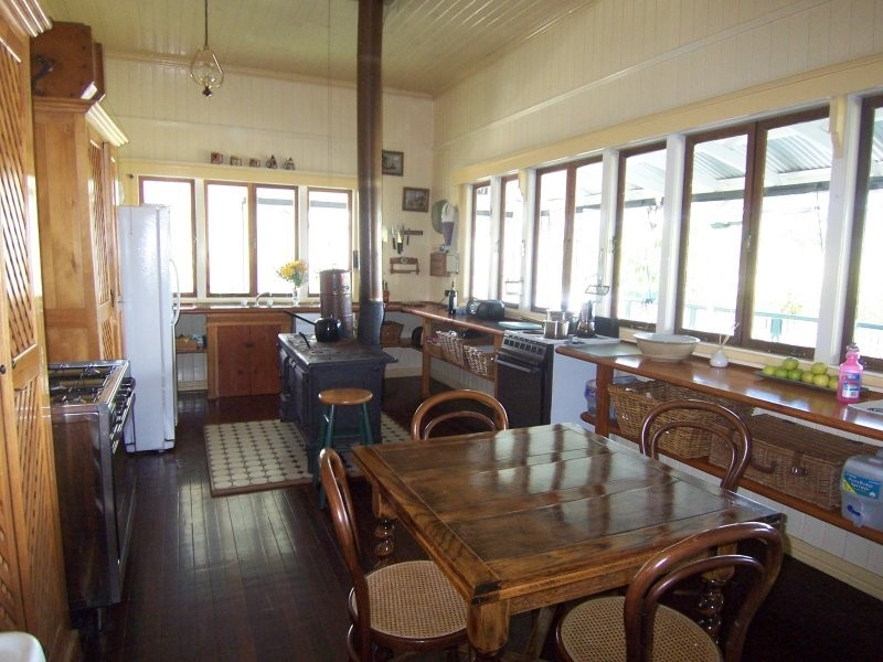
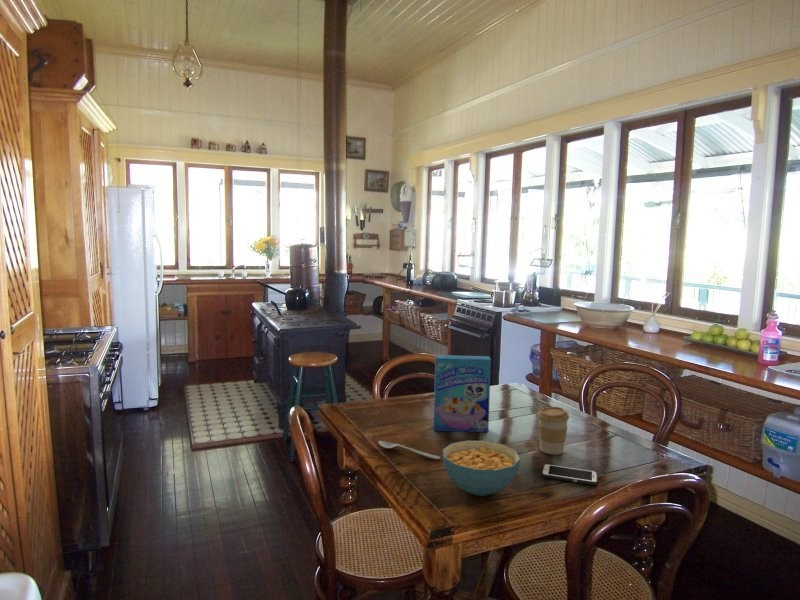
+ spoon (409, 449)
+ cereal box (461, 393)
+ cereal bowl (480, 472)
+ coffee cup (552, 429)
+ cell phone (569, 474)
